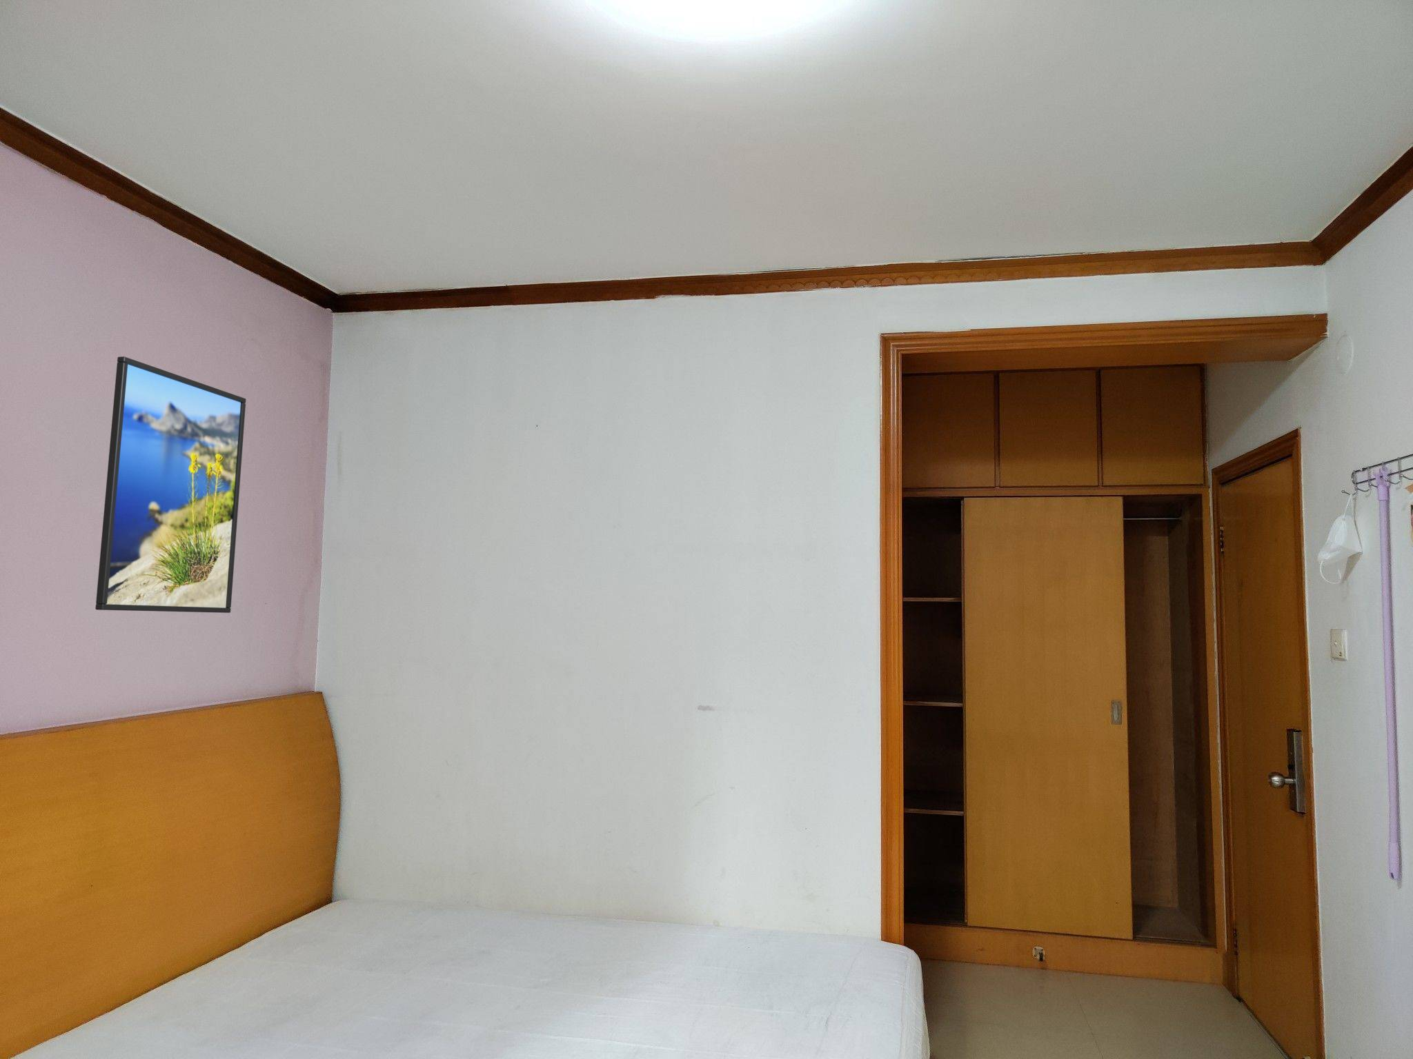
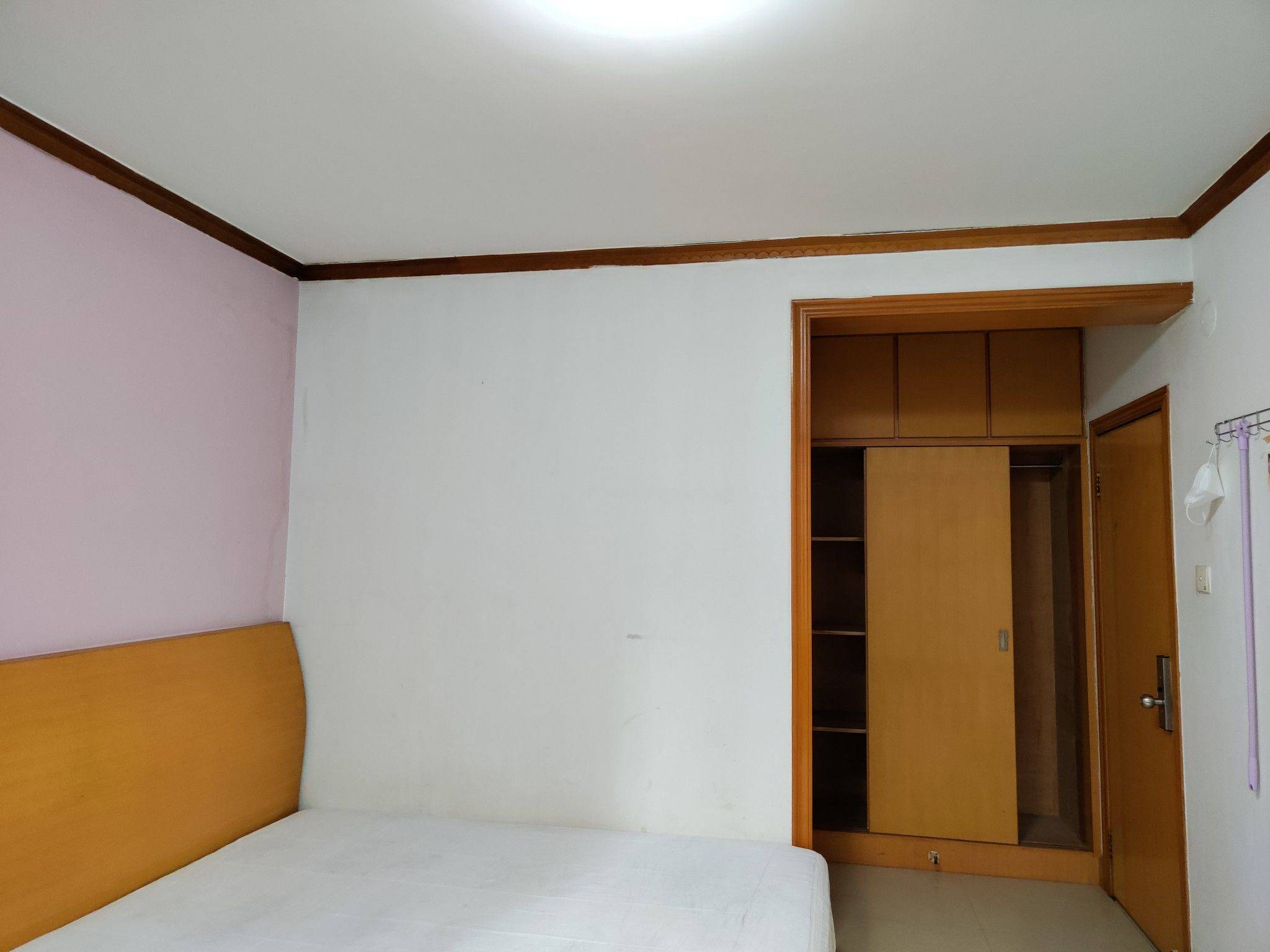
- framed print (178, 494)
